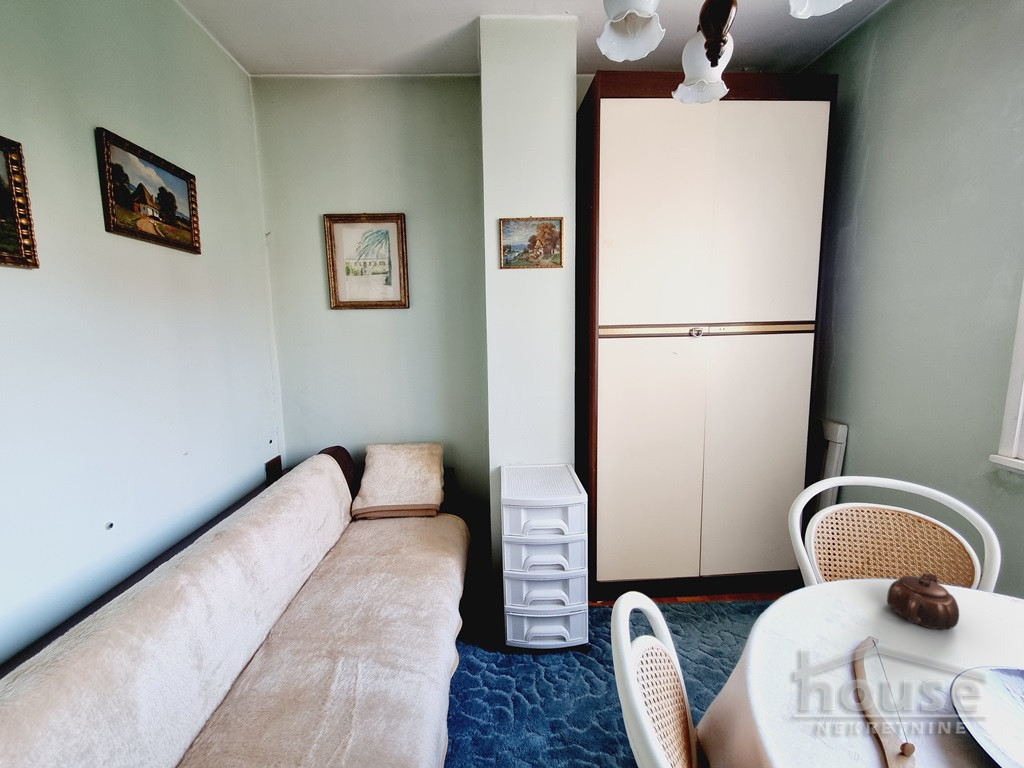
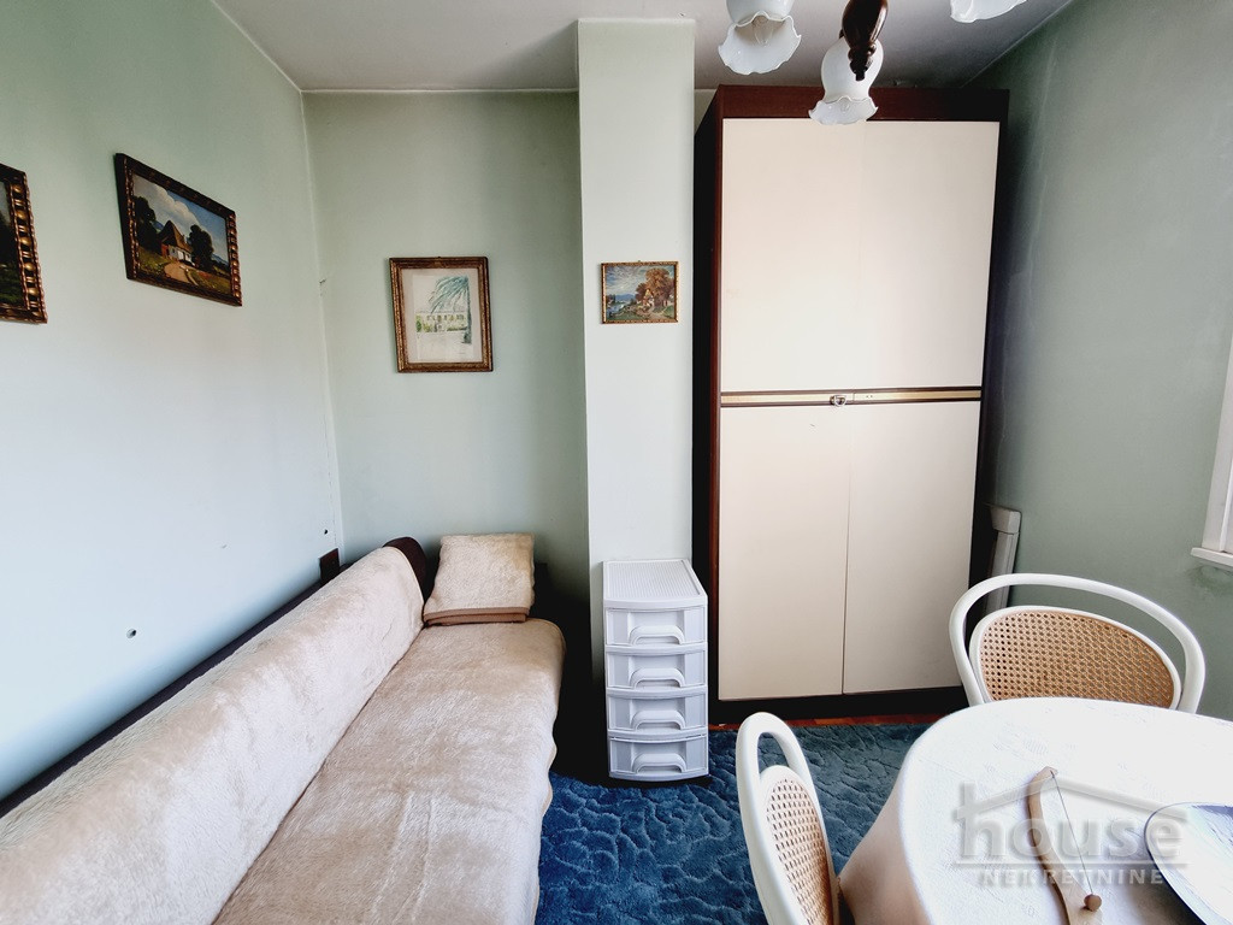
- teapot (922, 595)
